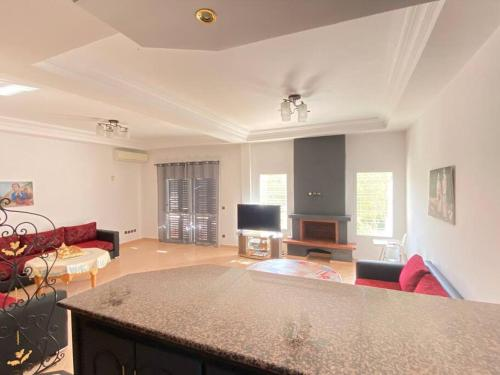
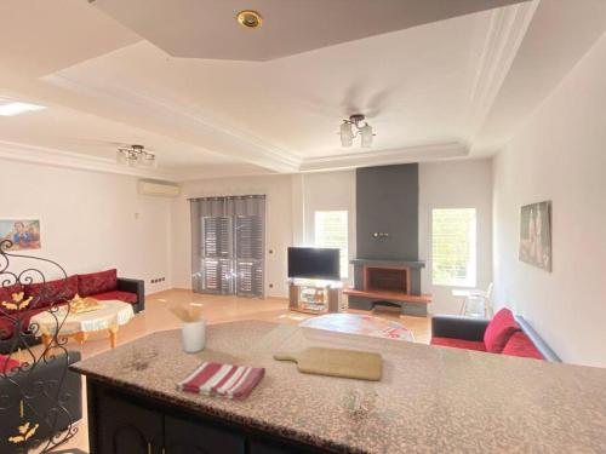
+ dish towel (222, 377)
+ chopping board (325, 360)
+ utensil holder (188, 326)
